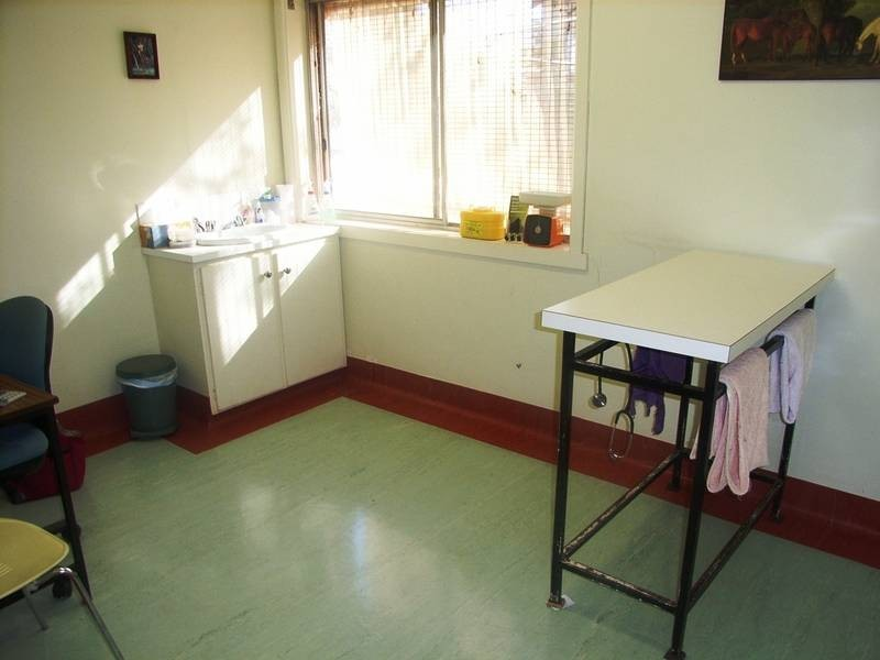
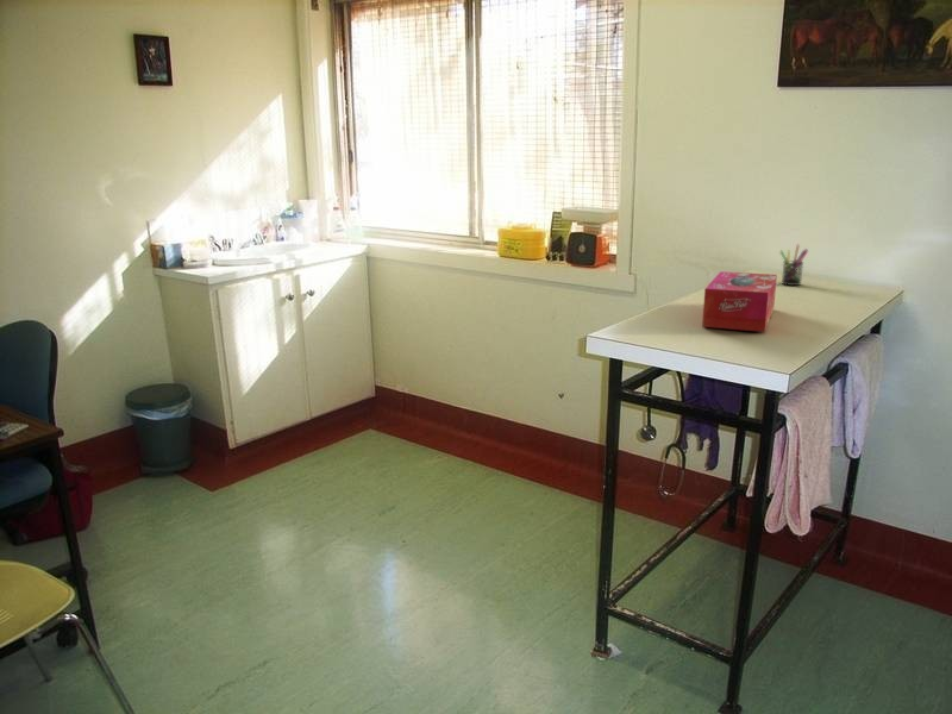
+ pen holder (791, 264)
+ tissue box (740, 299)
